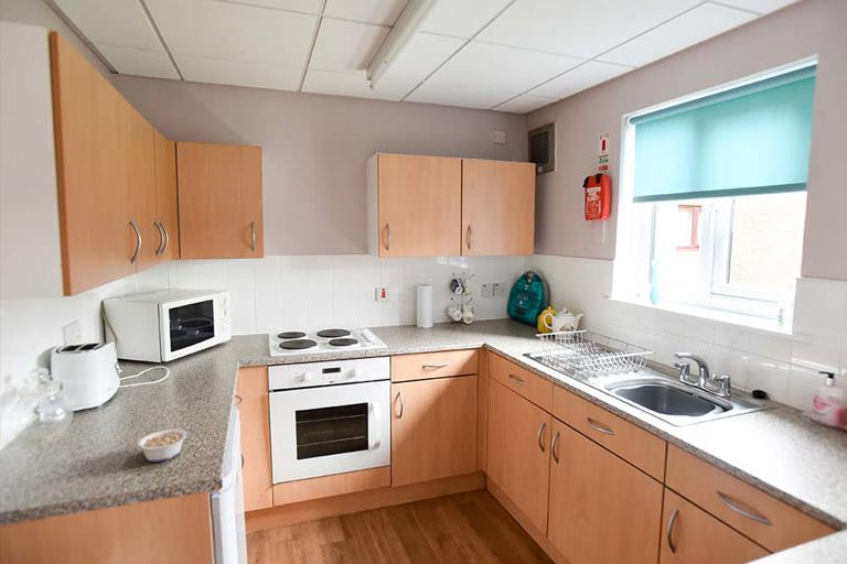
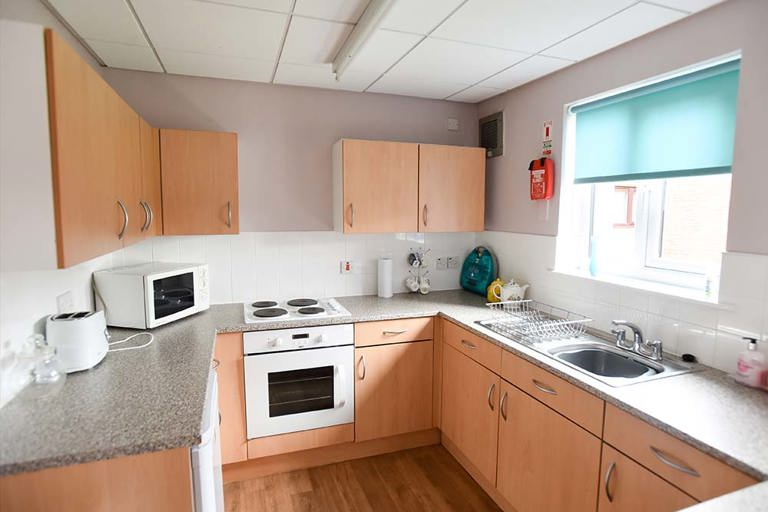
- legume (162, 445)
